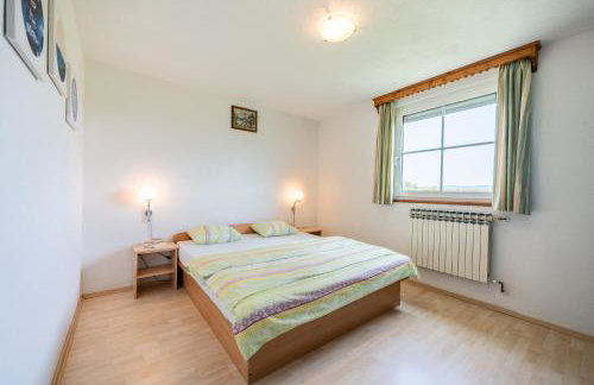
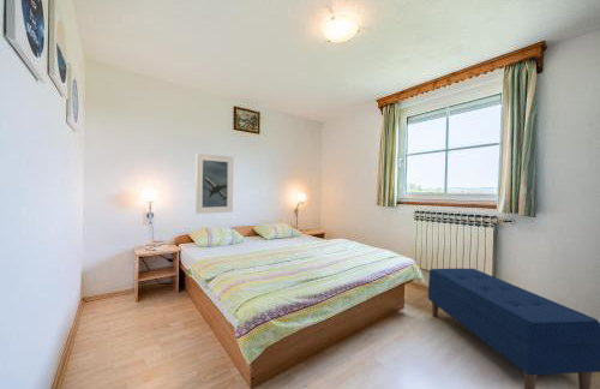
+ bench (493, 316)
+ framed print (215, 184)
